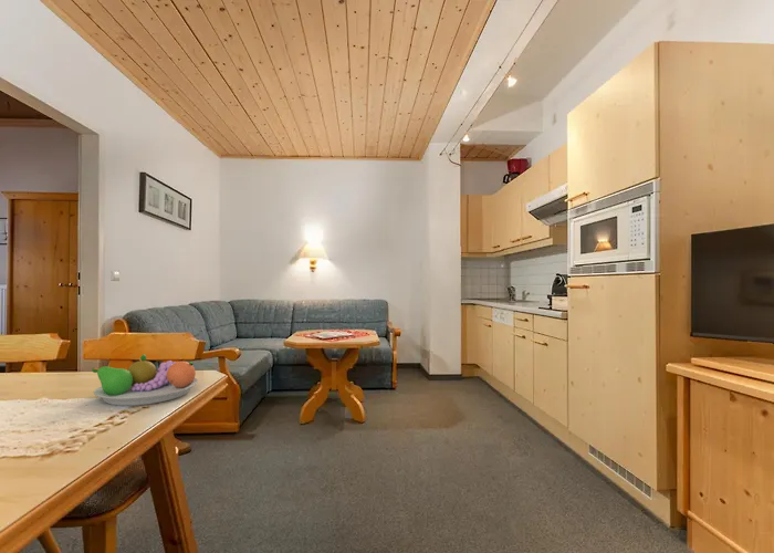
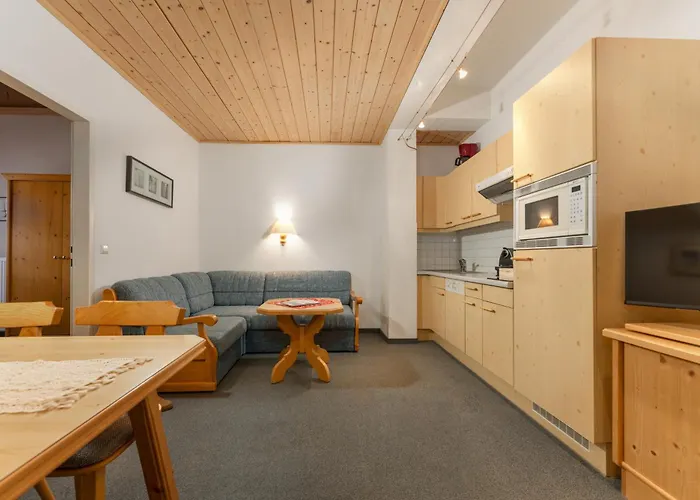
- fruit bowl (145, 376)
